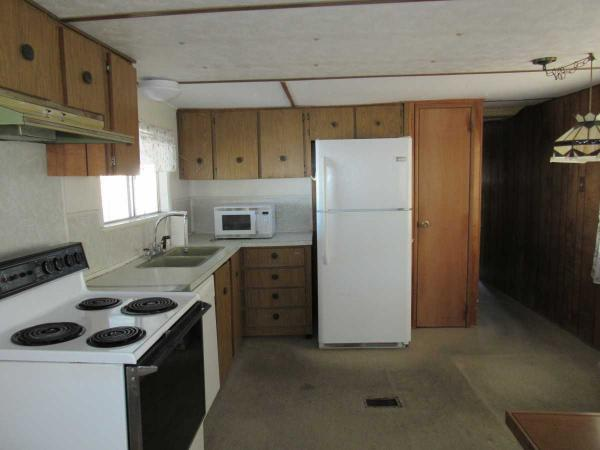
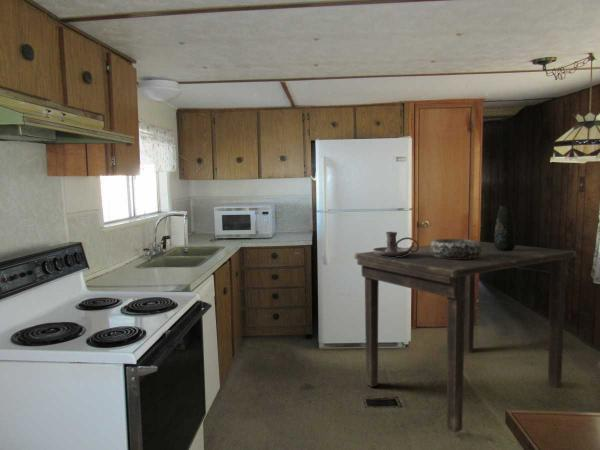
+ vase (505, 227)
+ dining table (463, 319)
+ candle holder (395, 243)
+ decorative bowl (455, 248)
